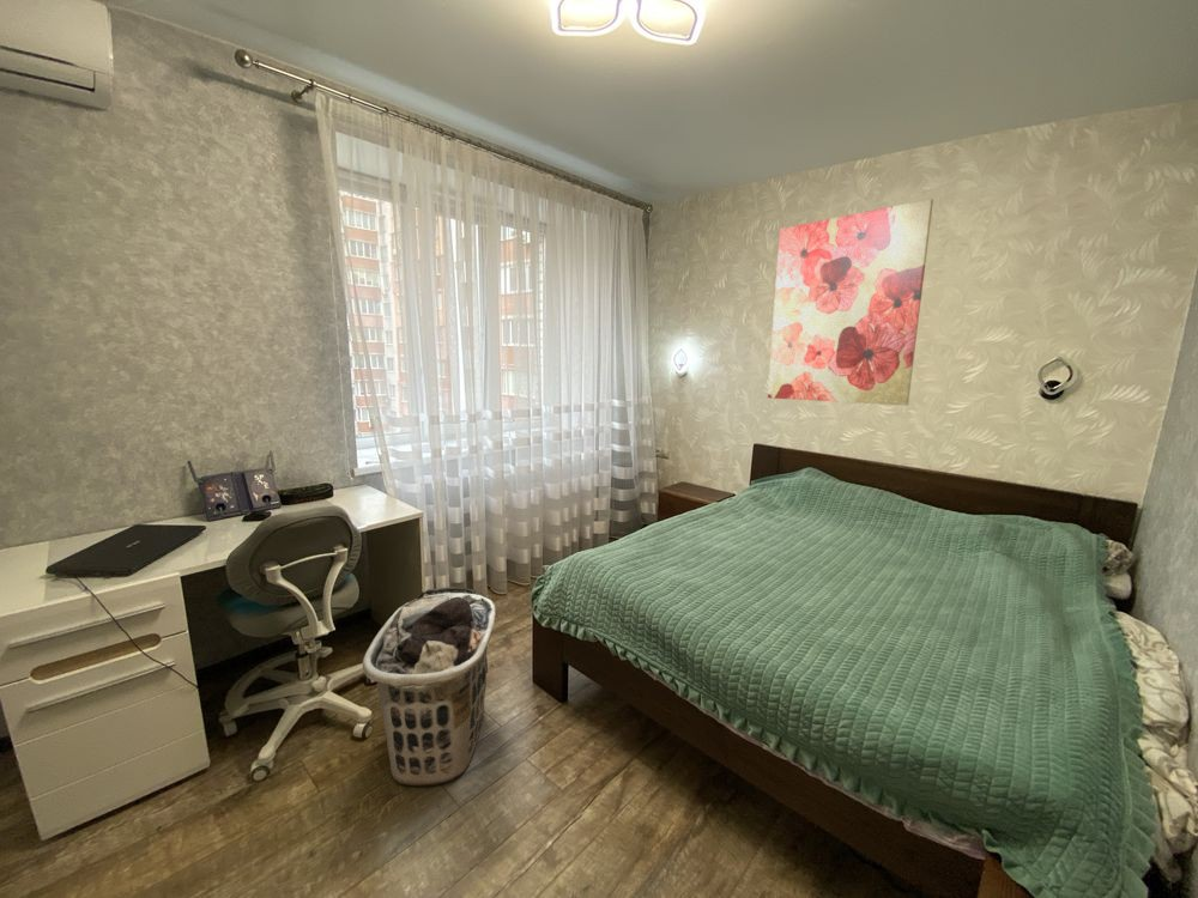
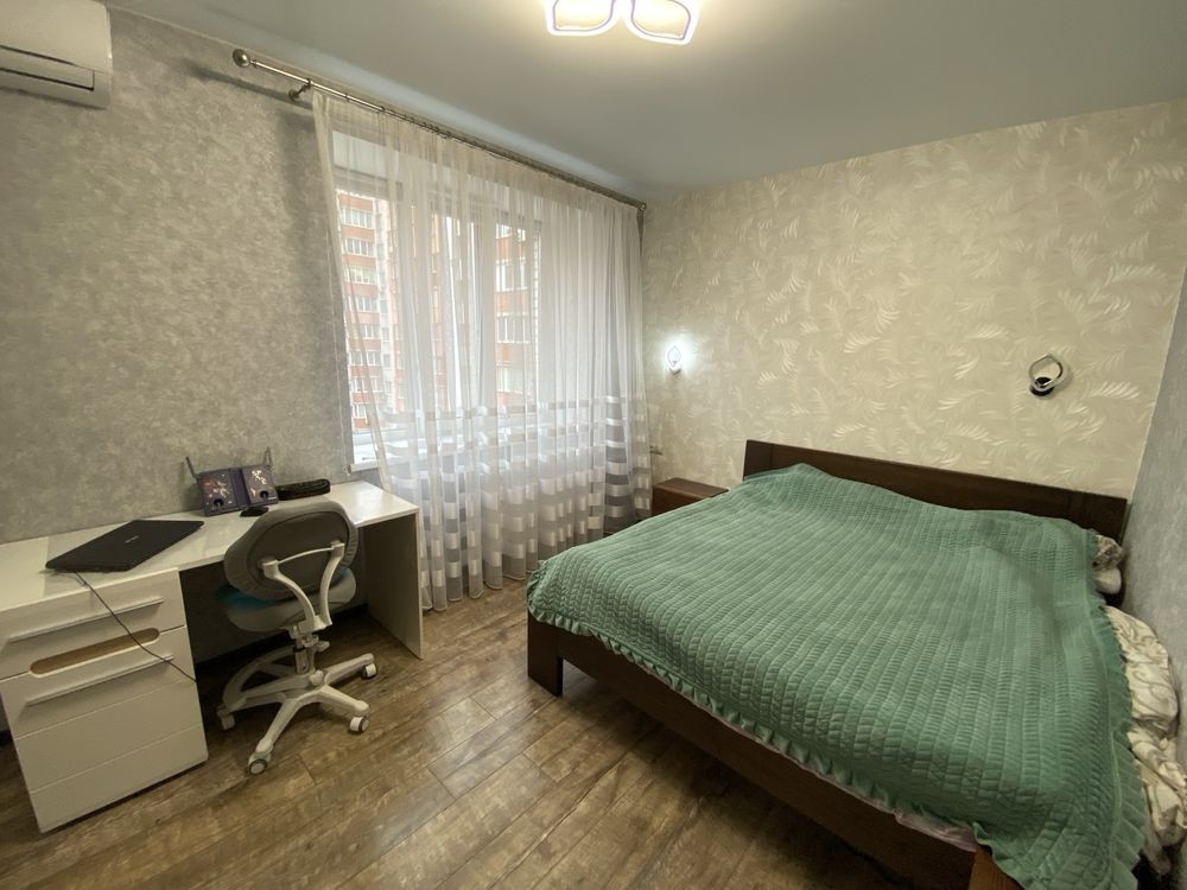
- clothes hamper (437, 673)
- wall art (840, 311)
